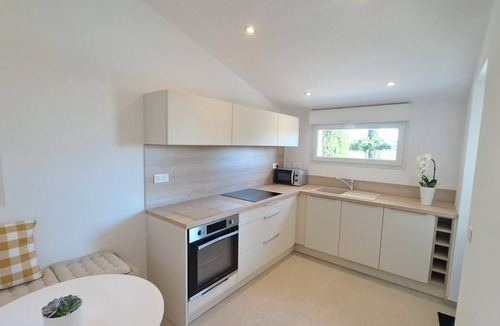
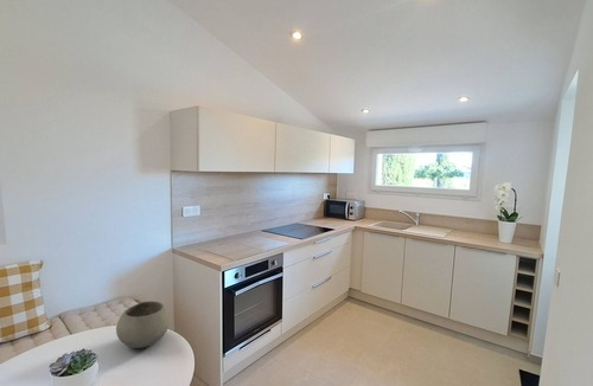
+ bowl (144, 324)
